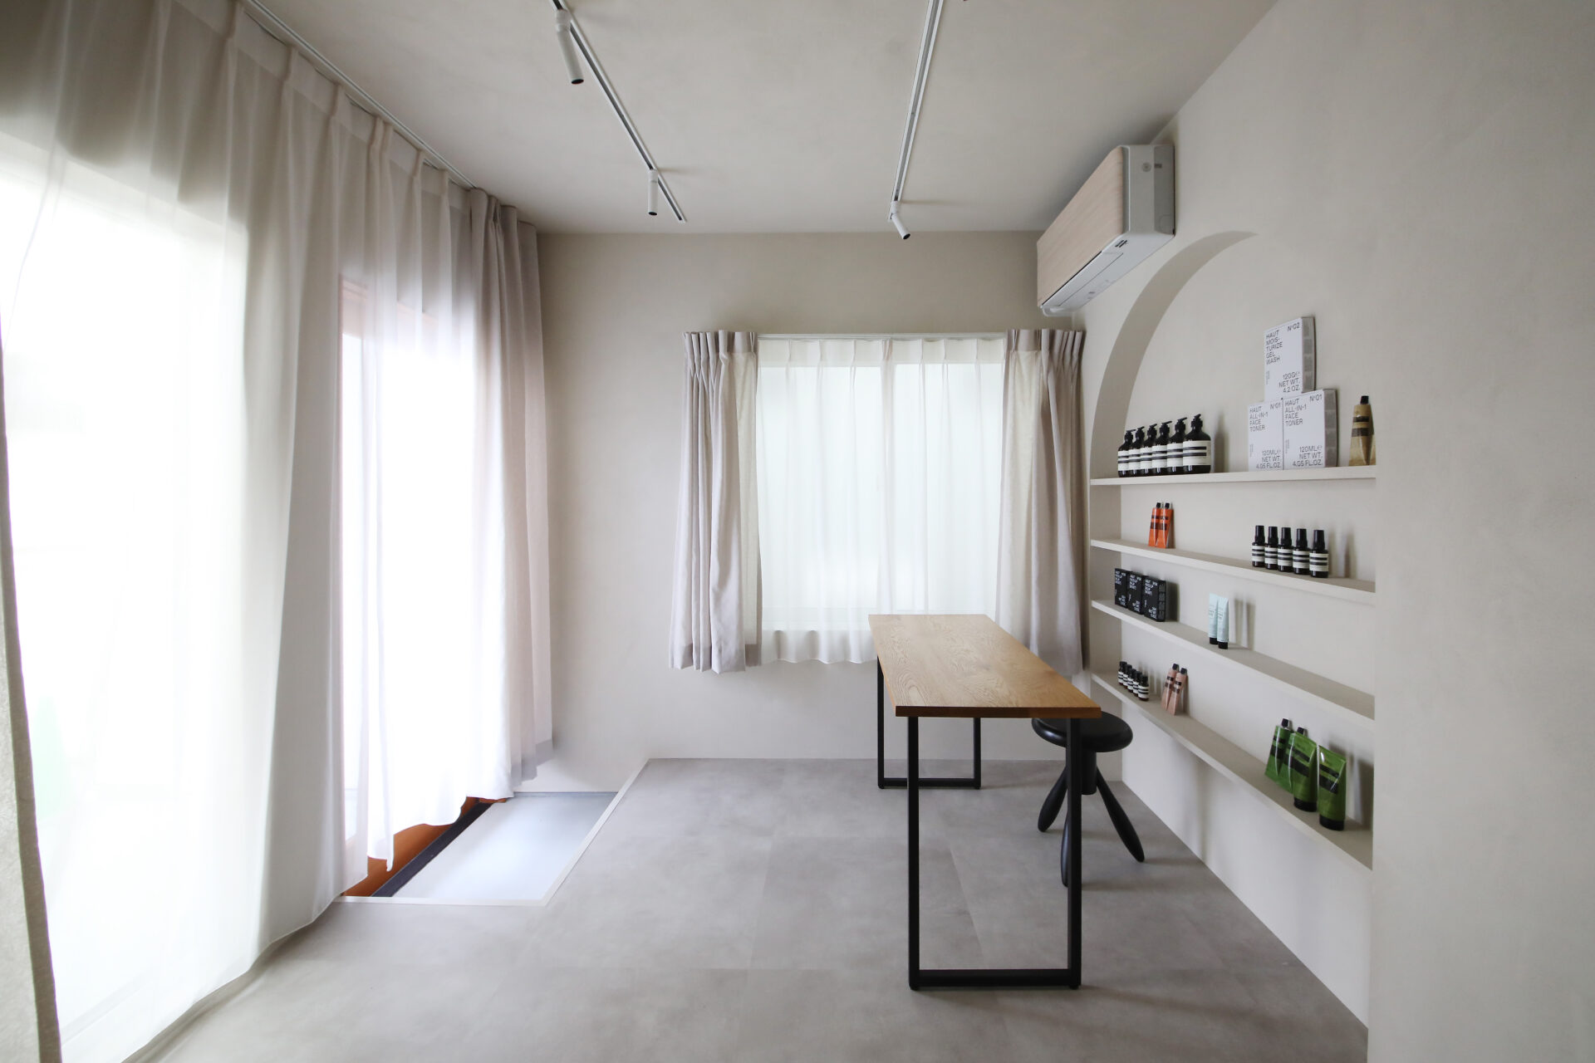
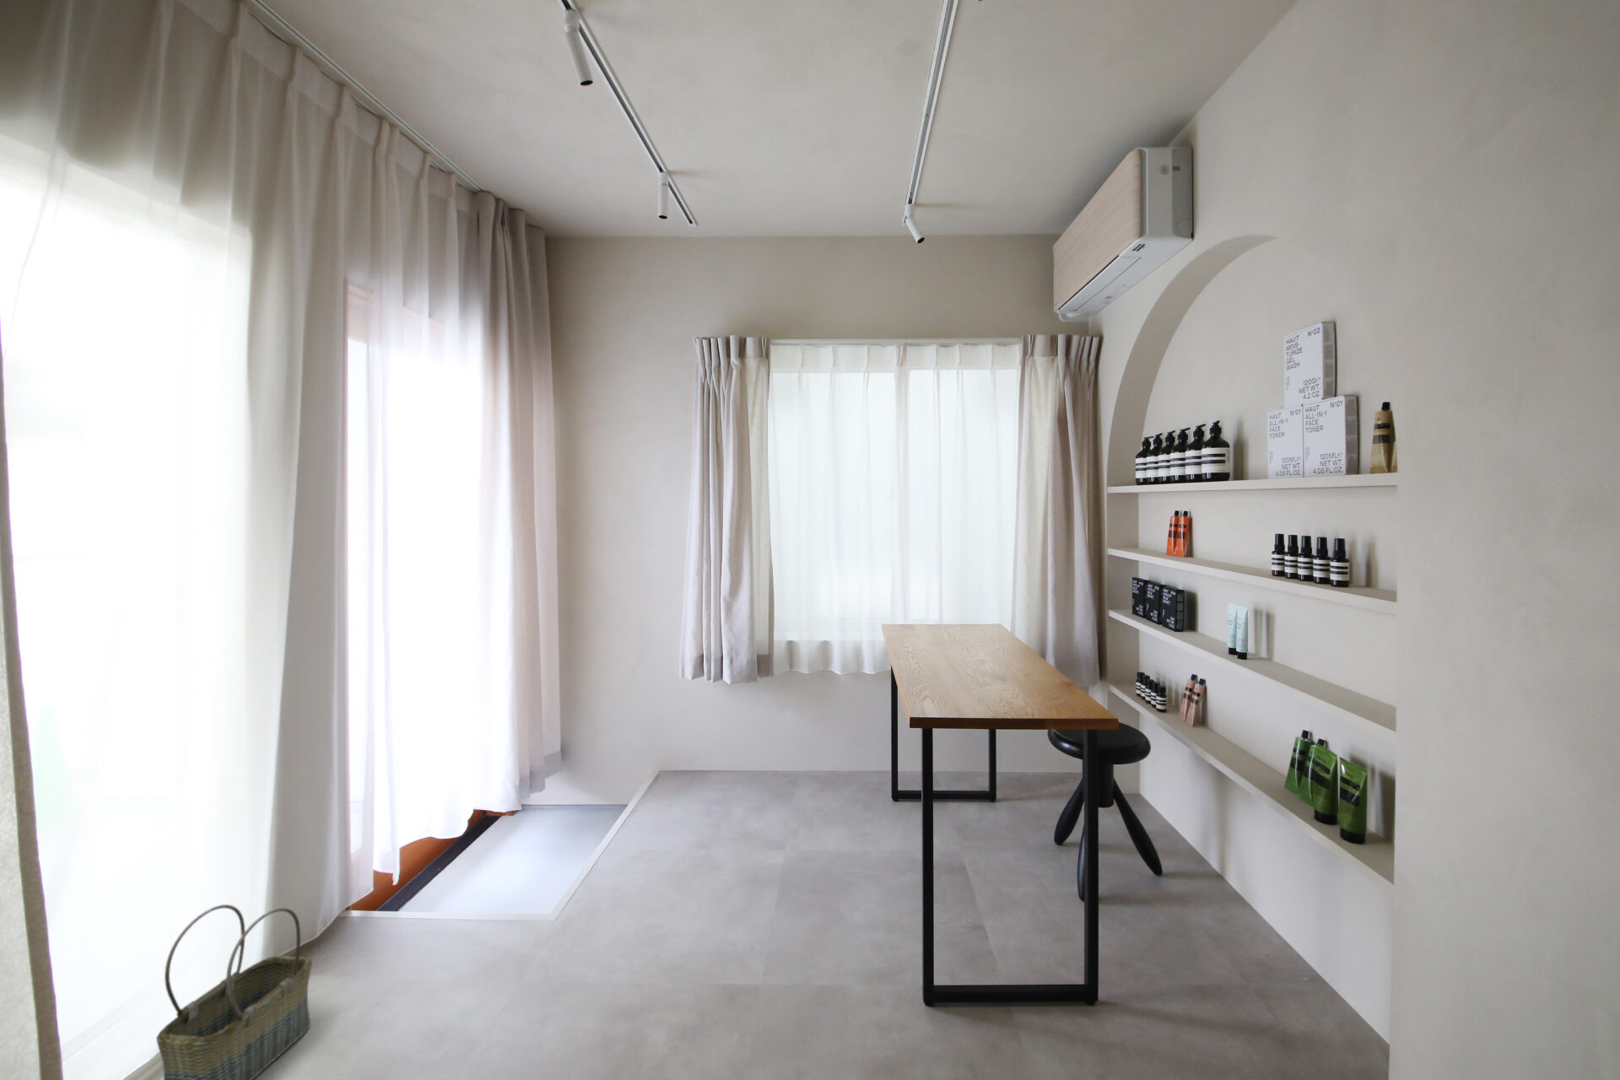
+ basket (240, 986)
